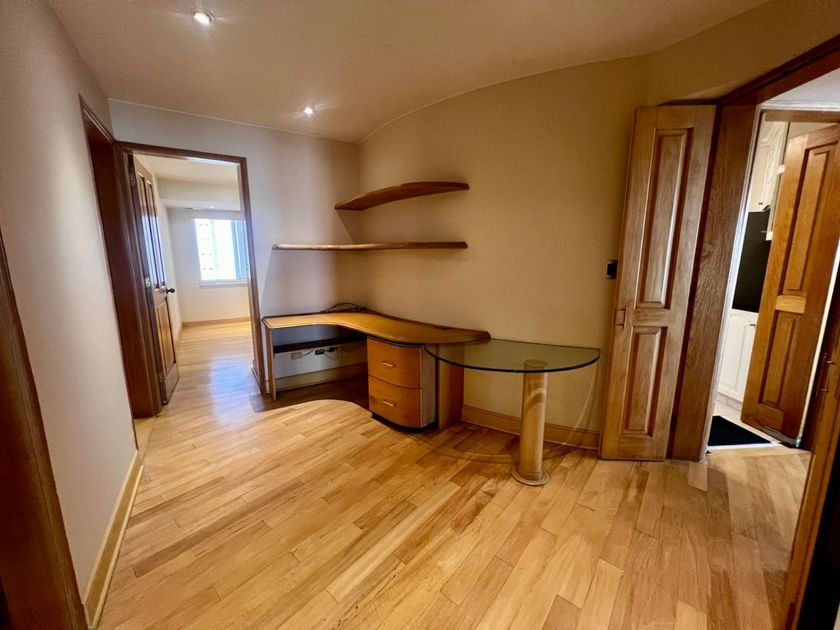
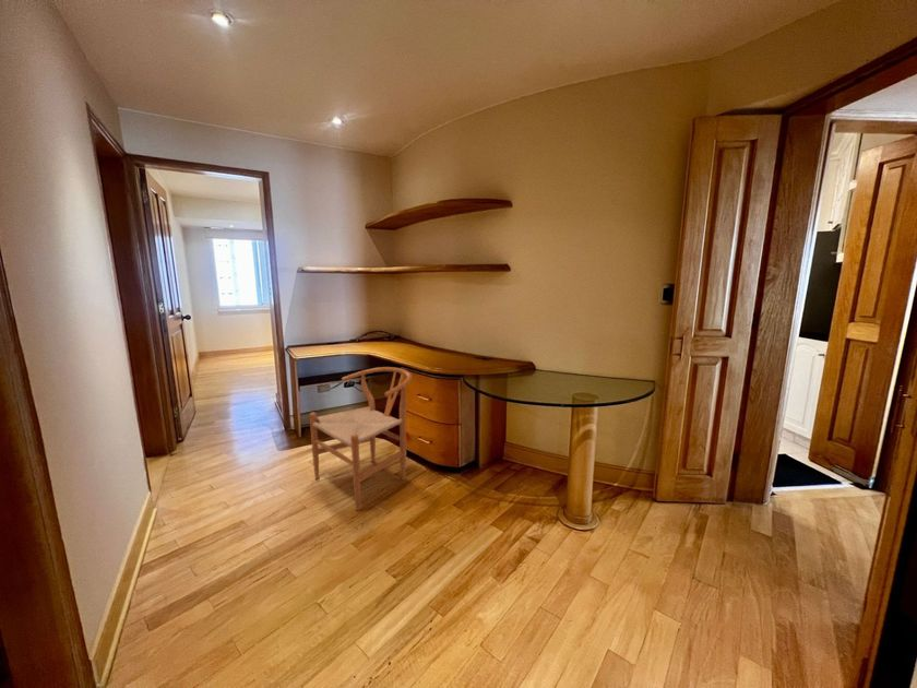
+ chair (369, 427)
